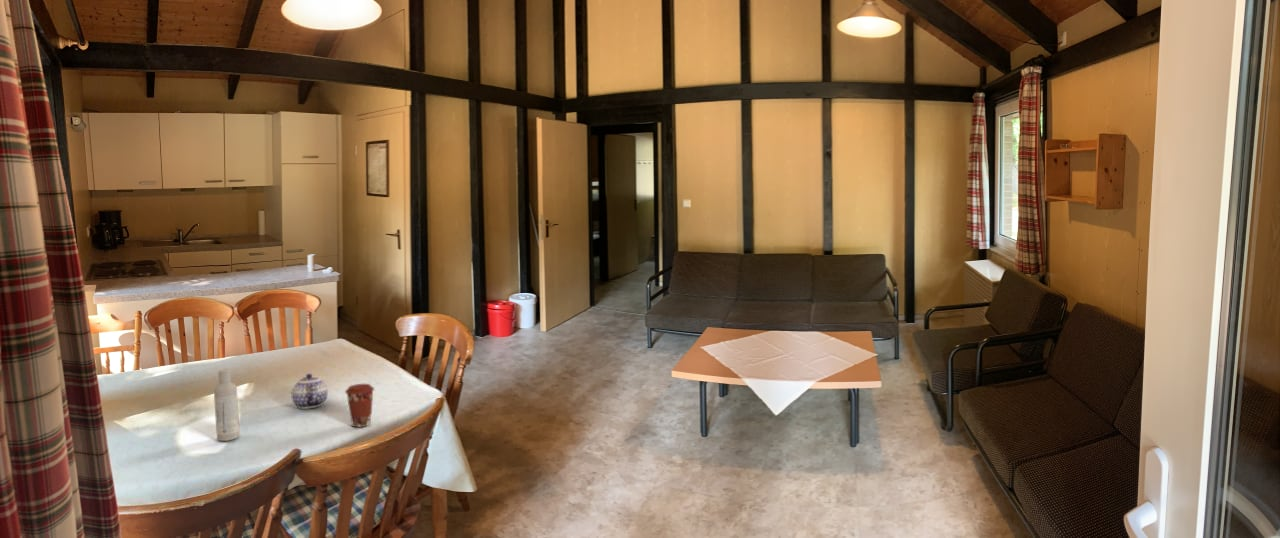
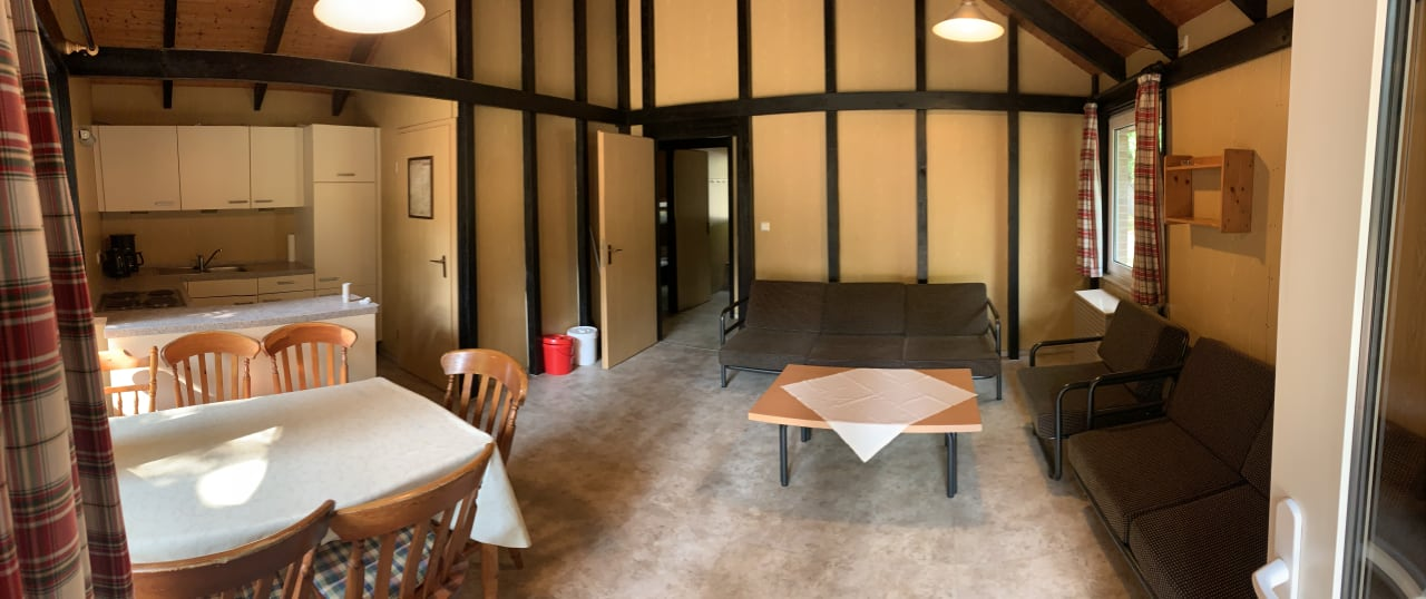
- bottle (226, 404)
- coffee cup (360, 405)
- teapot (309, 390)
